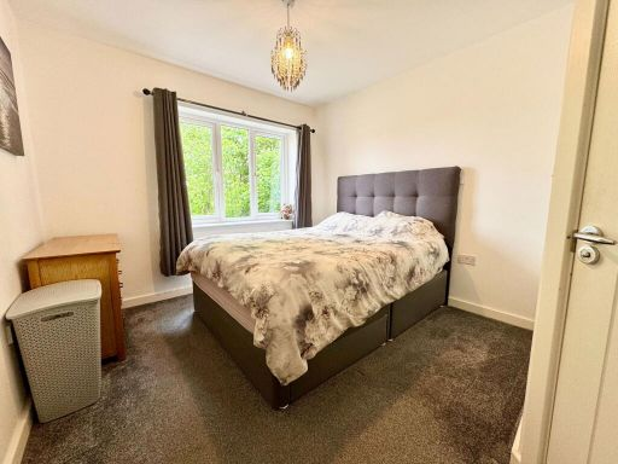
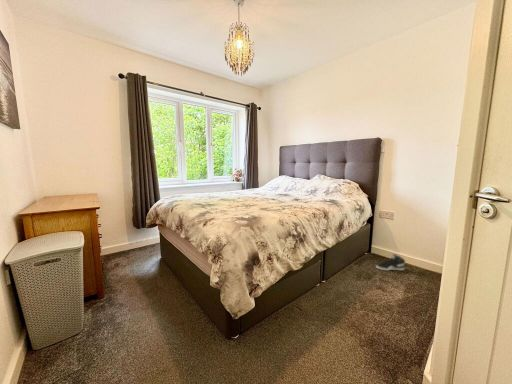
+ sneaker (390, 261)
